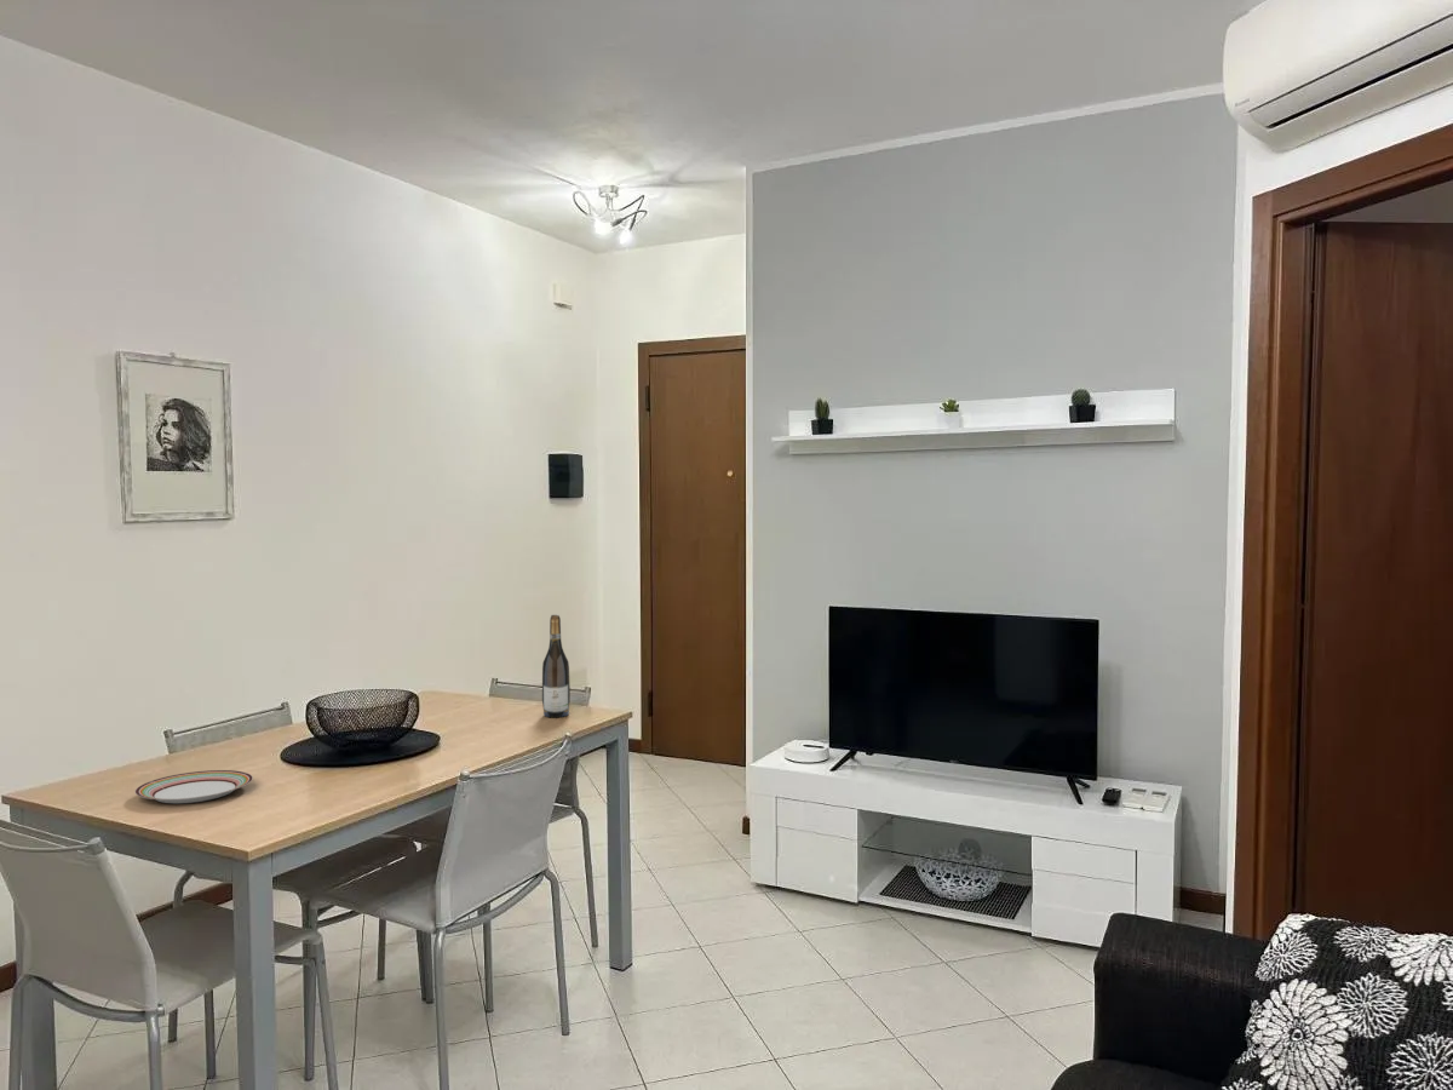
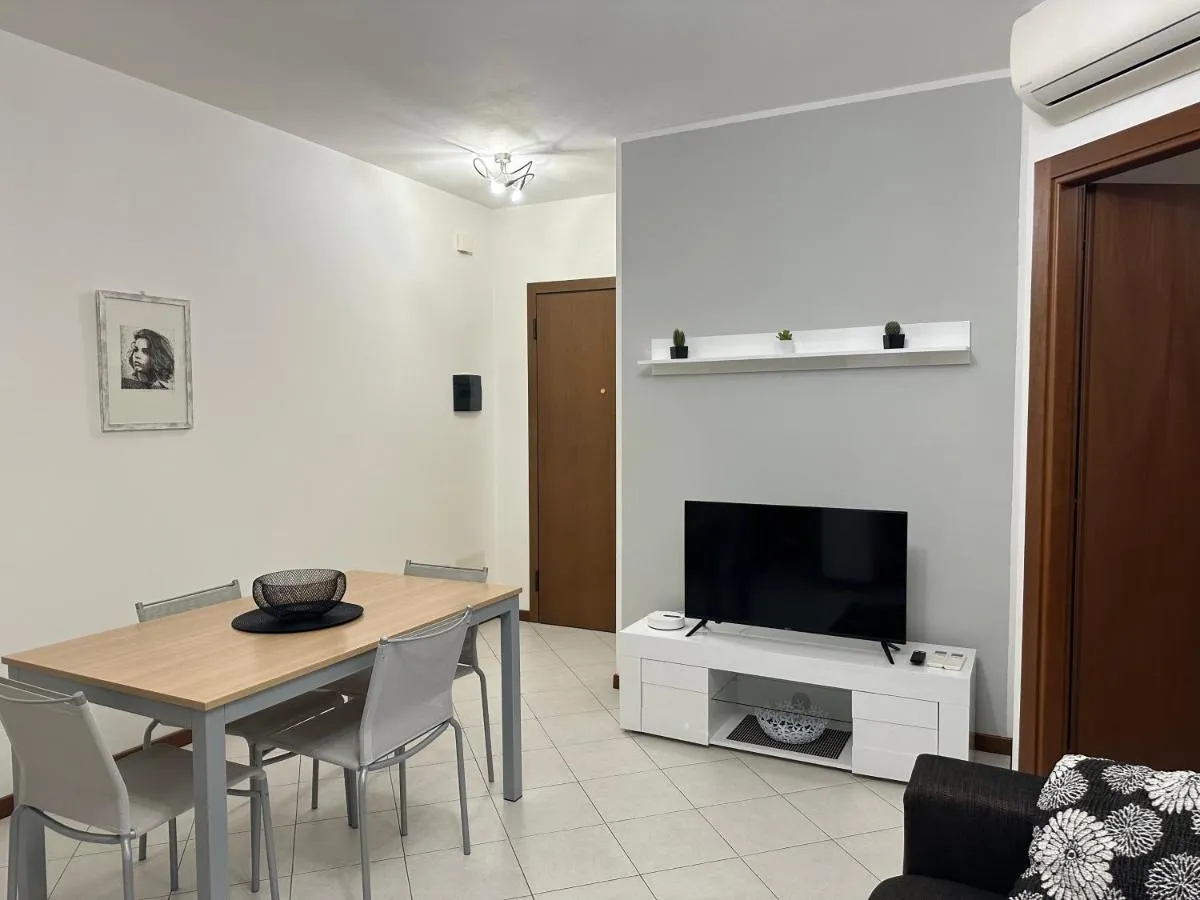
- plate (195, 788)
- wine bottle (556, 665)
